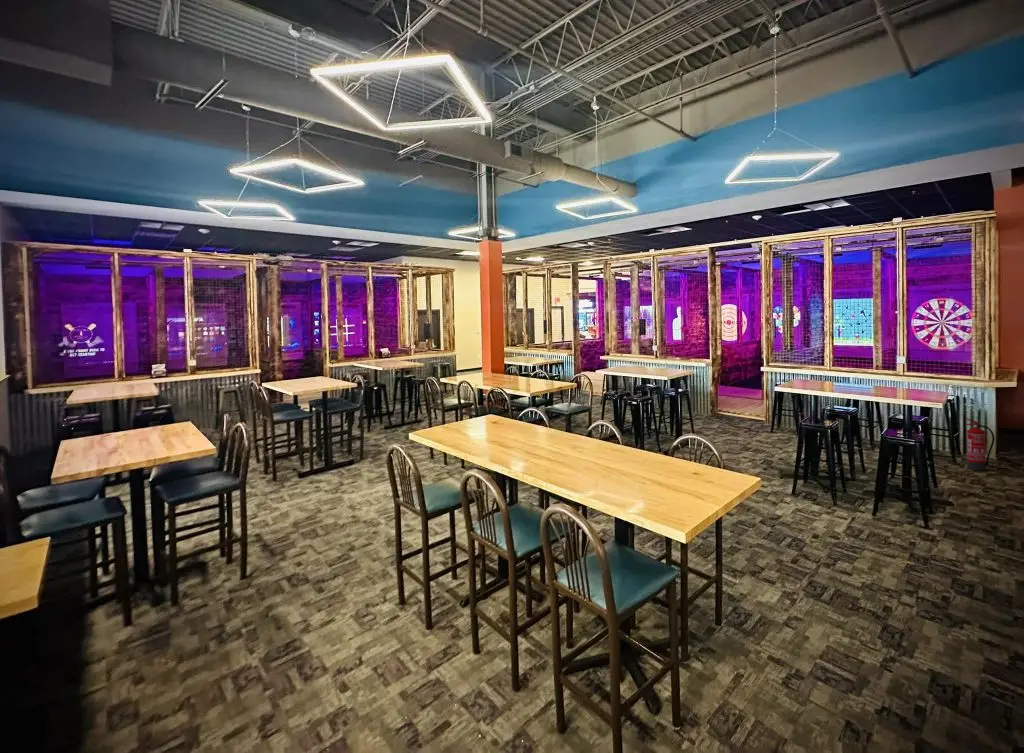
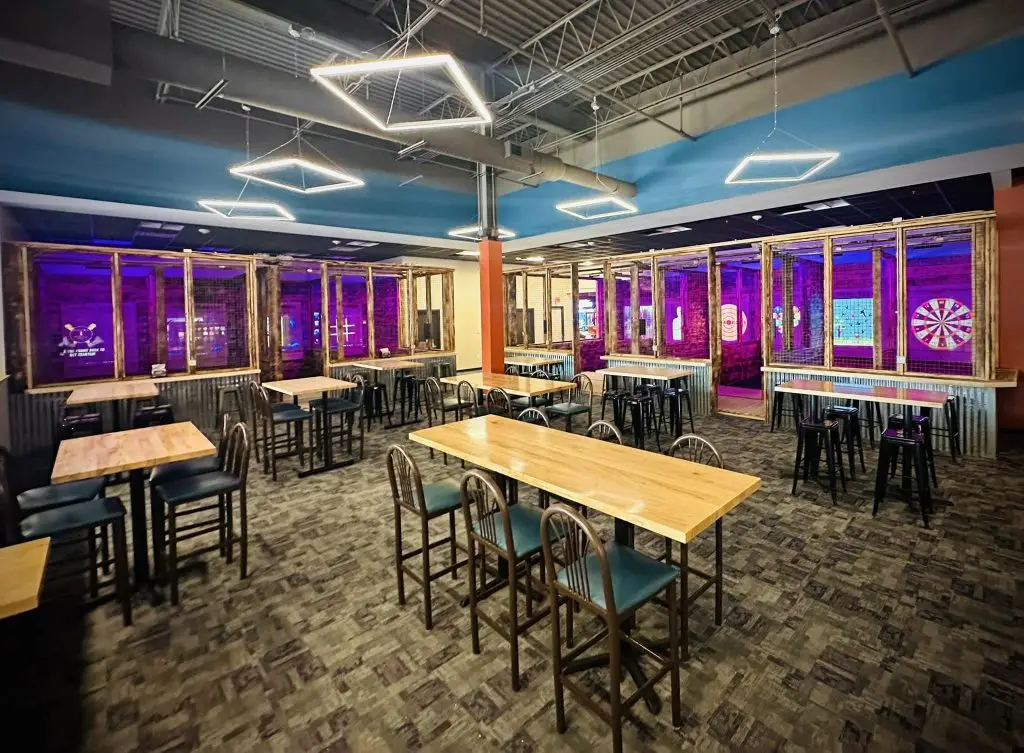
- fire extinguisher (979, 444)
